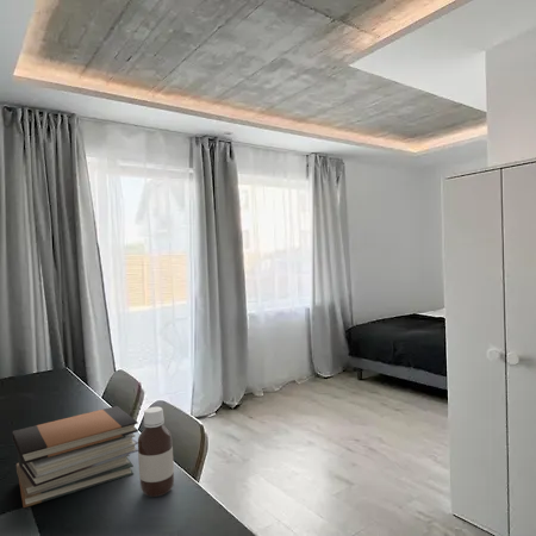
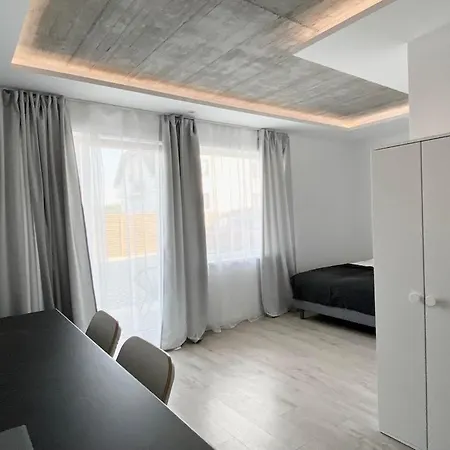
- bottle (155, 449)
- book stack (77, 451)
